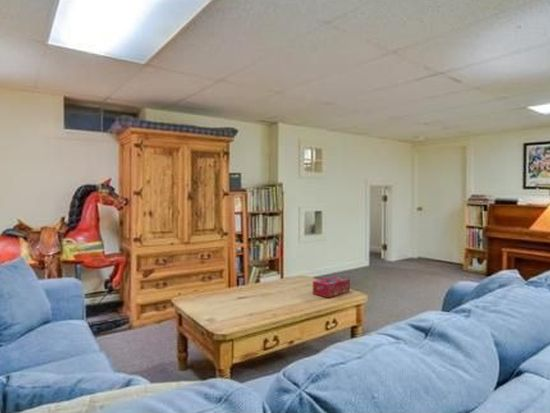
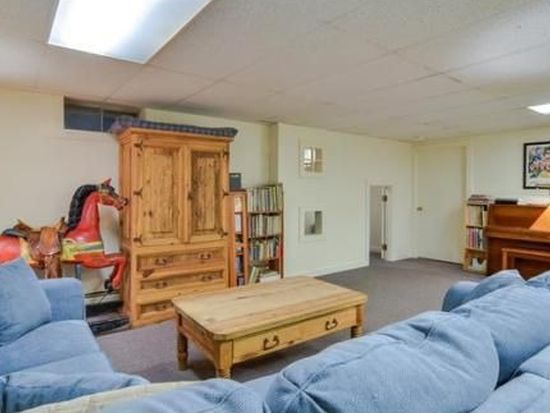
- tissue box (331, 286)
